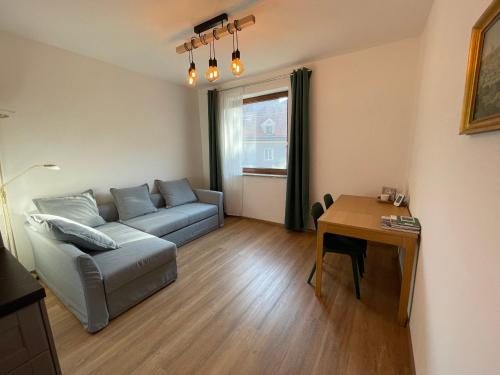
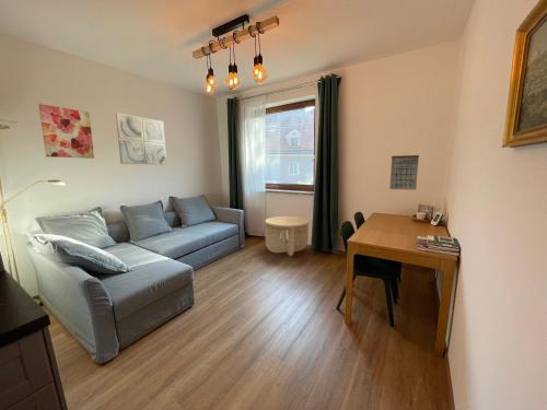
+ wall art (68, 133)
+ wall art (143, 140)
+ side table (286, 237)
+ calendar (404, 168)
